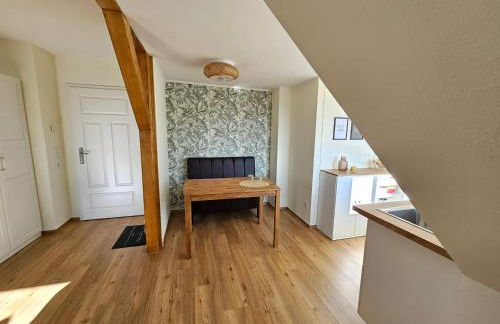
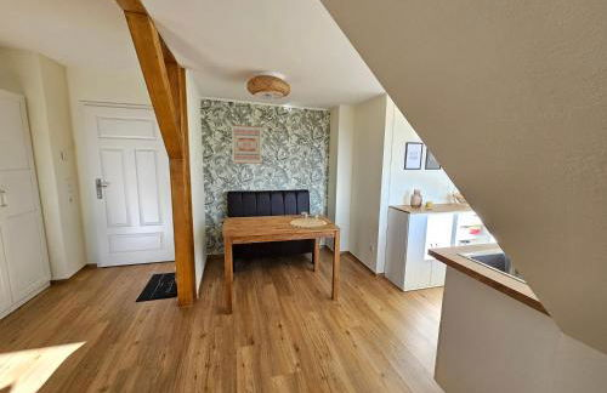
+ wall art (246, 144)
